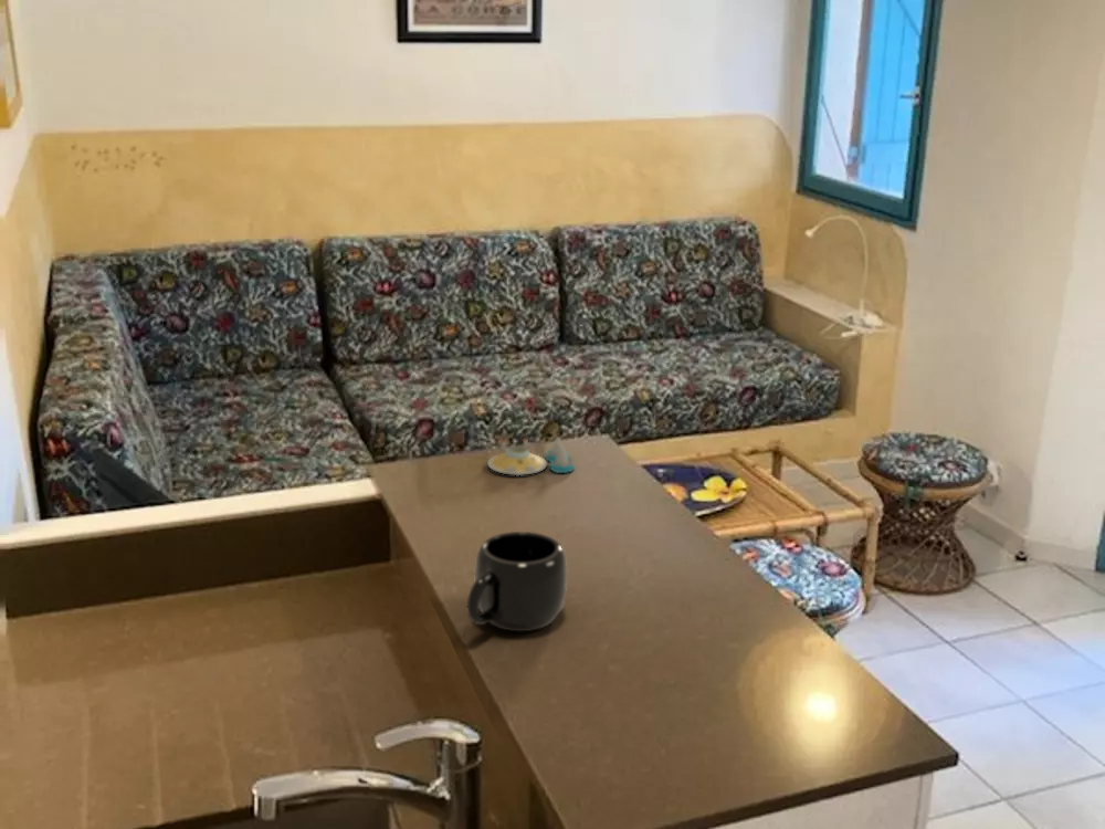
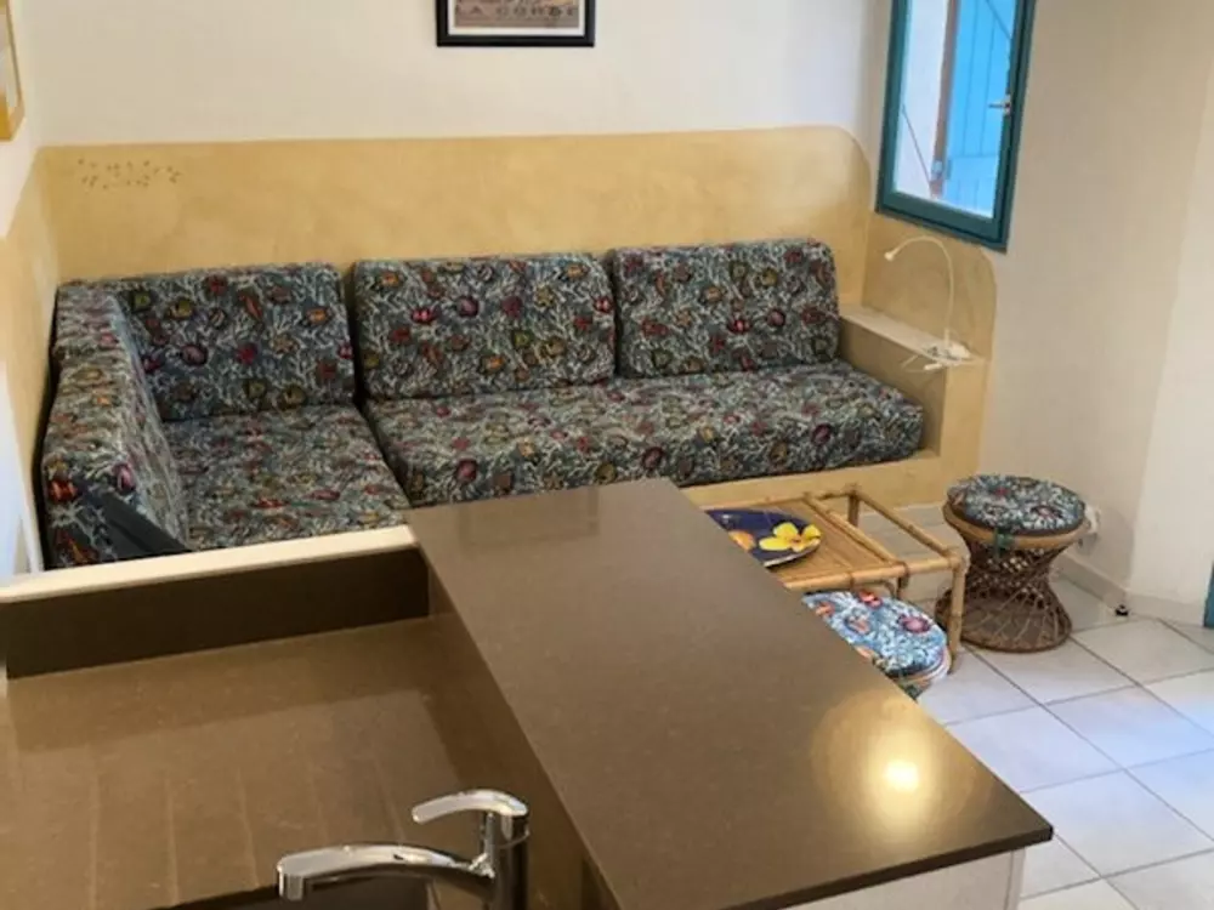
- mug (509, 583)
- salt and pepper shaker set (529, 452)
